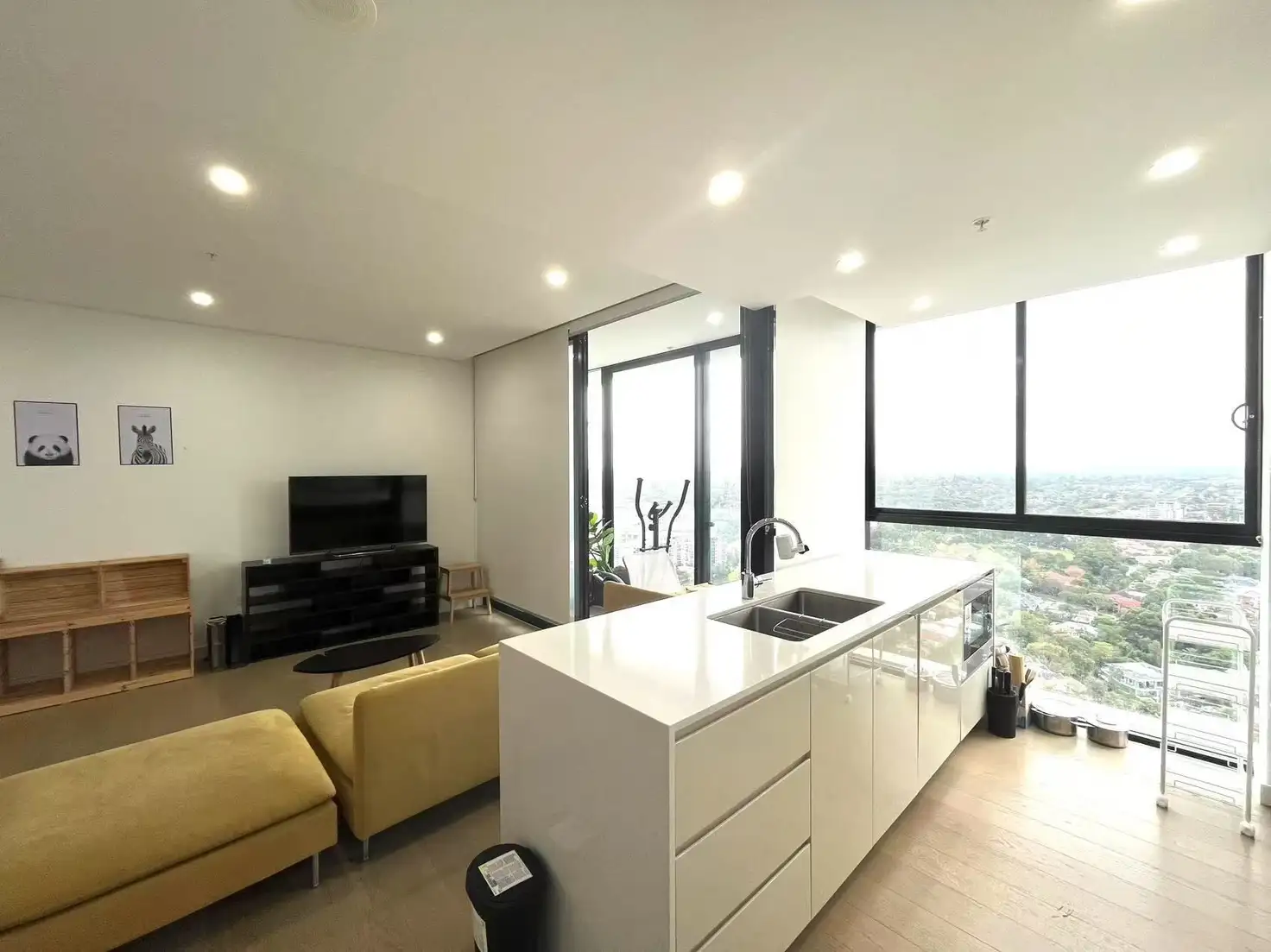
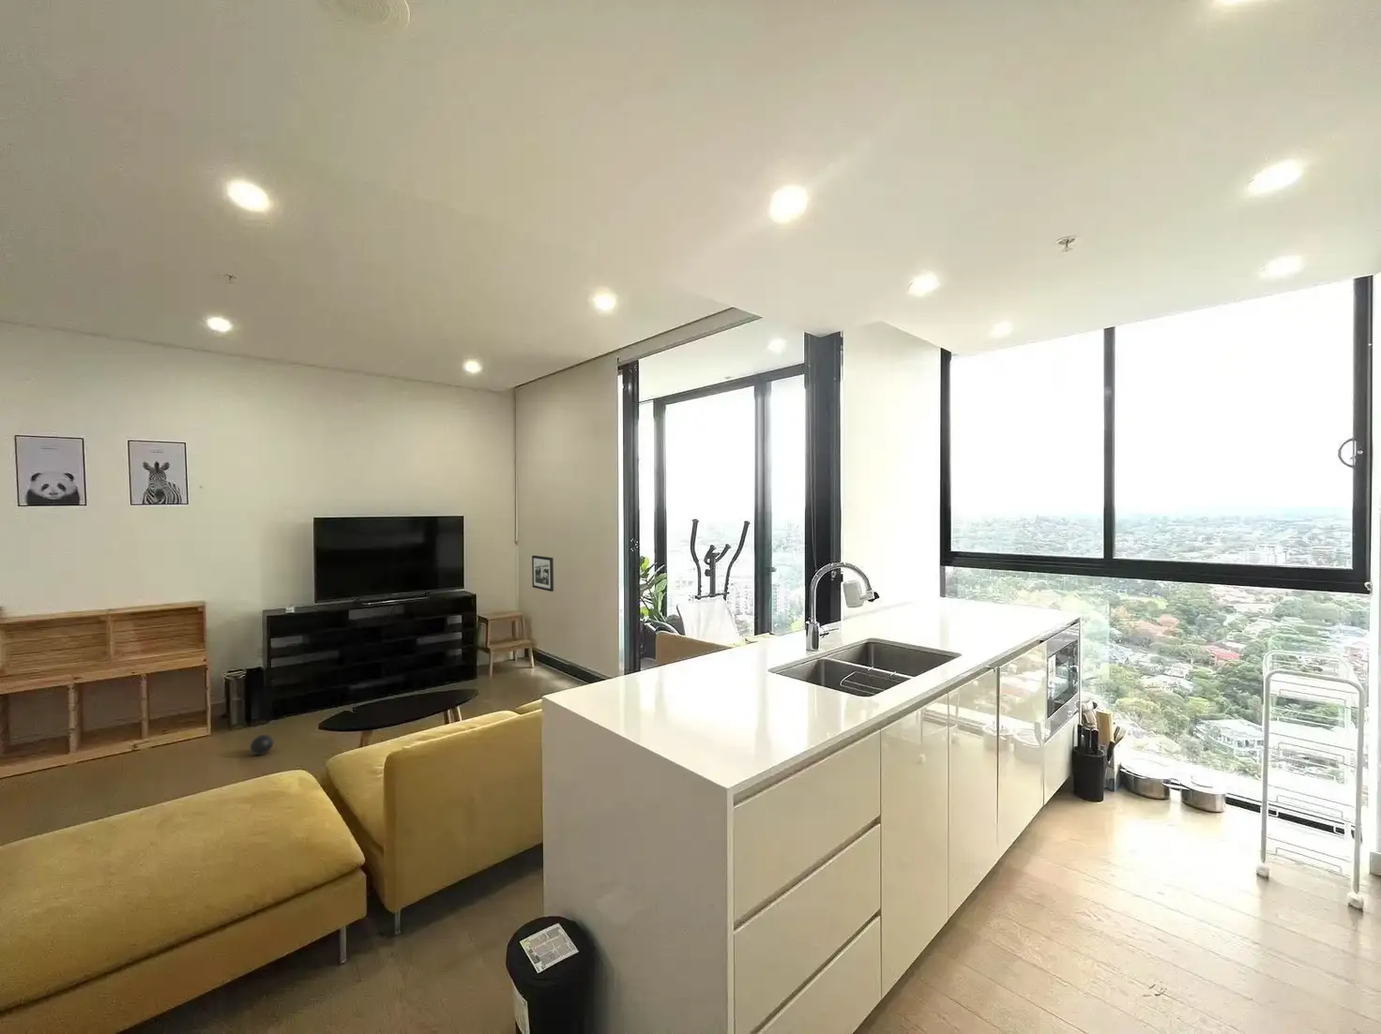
+ ball (262, 744)
+ picture frame (542, 572)
